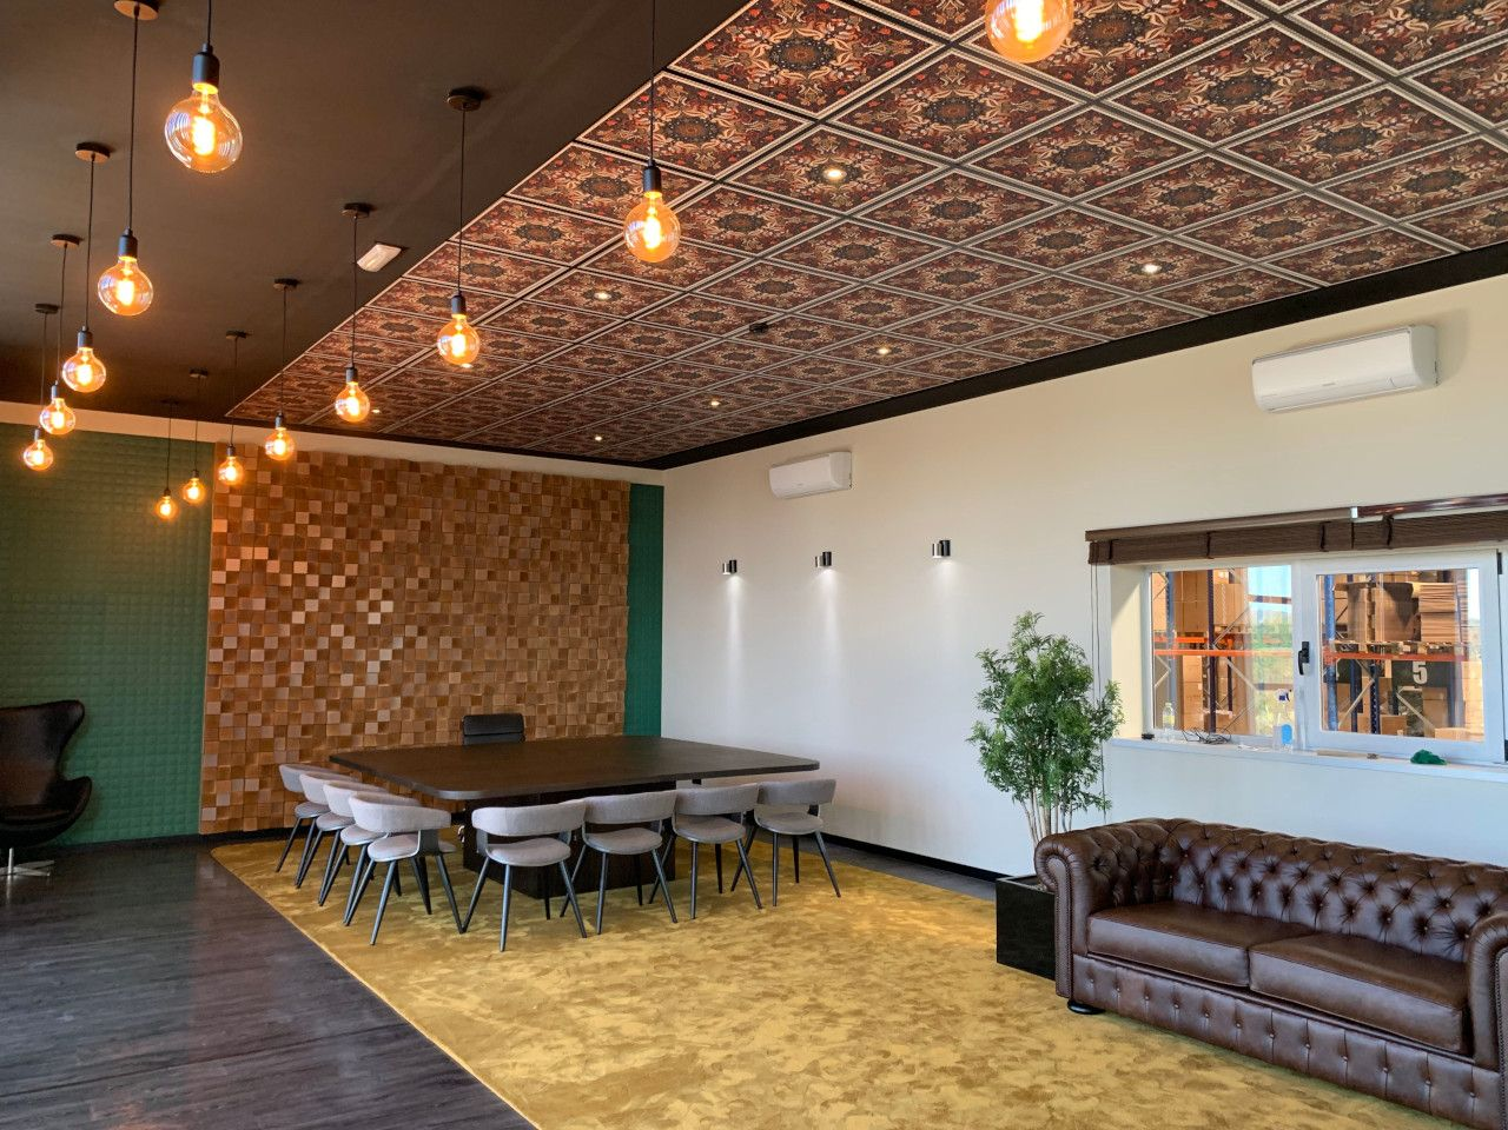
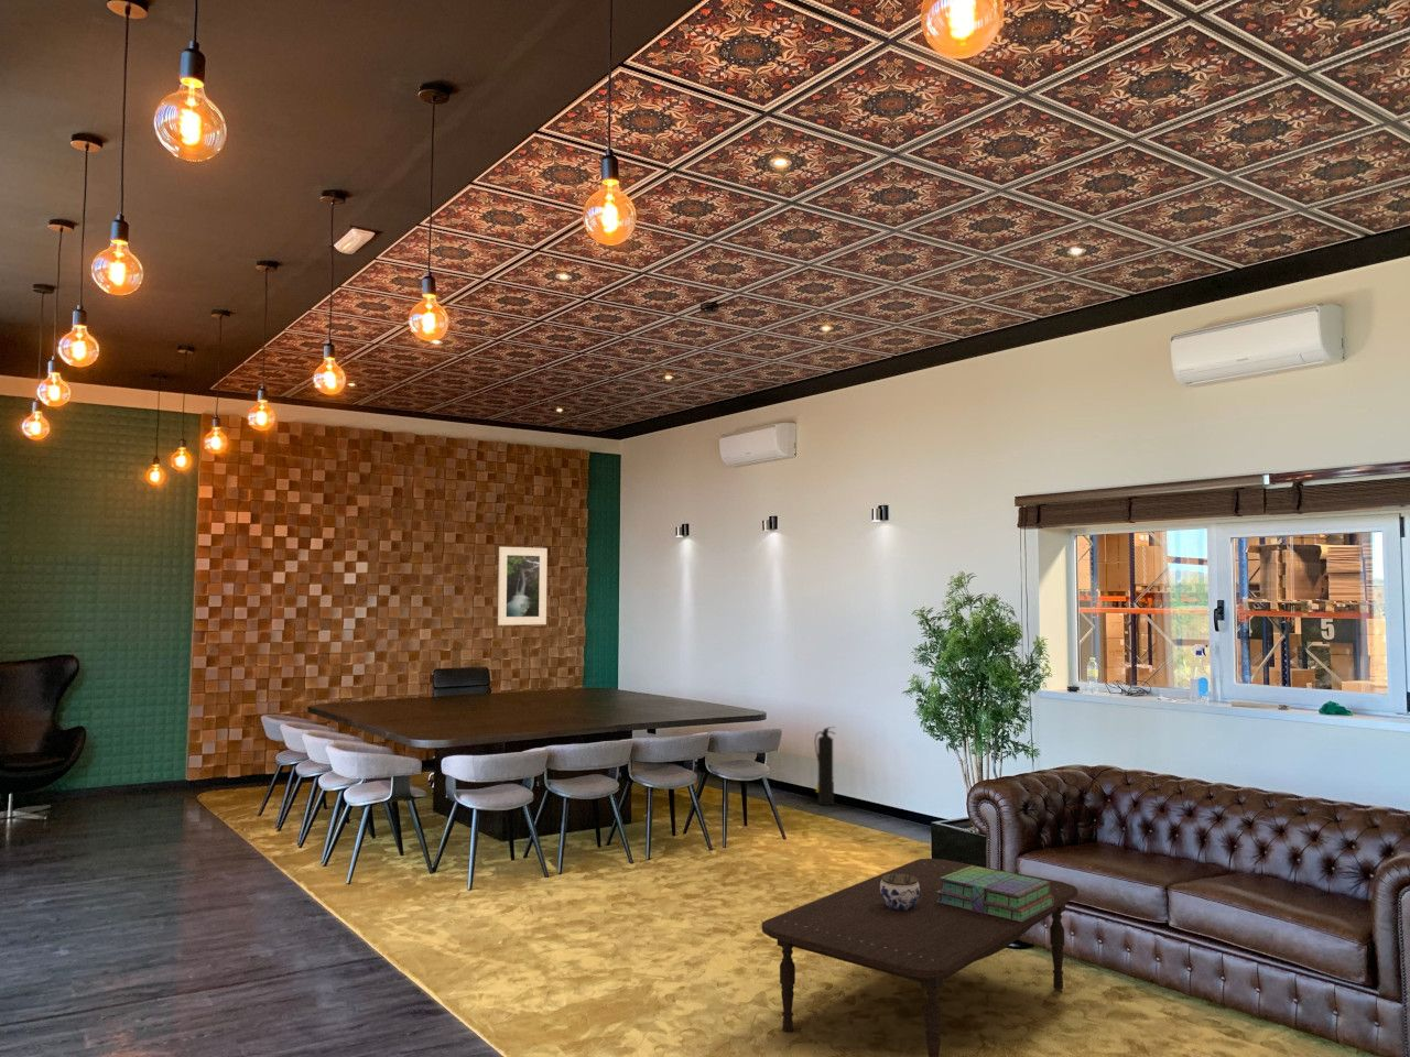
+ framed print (522, 586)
+ stack of books (995, 894)
+ fire extinguisher (825, 764)
+ jar (899, 894)
+ coffee table (928, 956)
